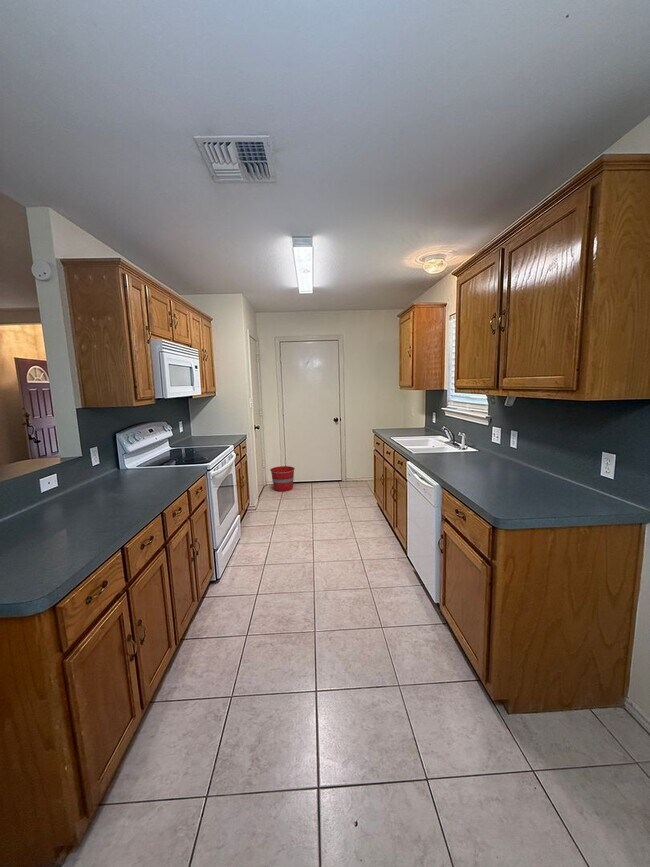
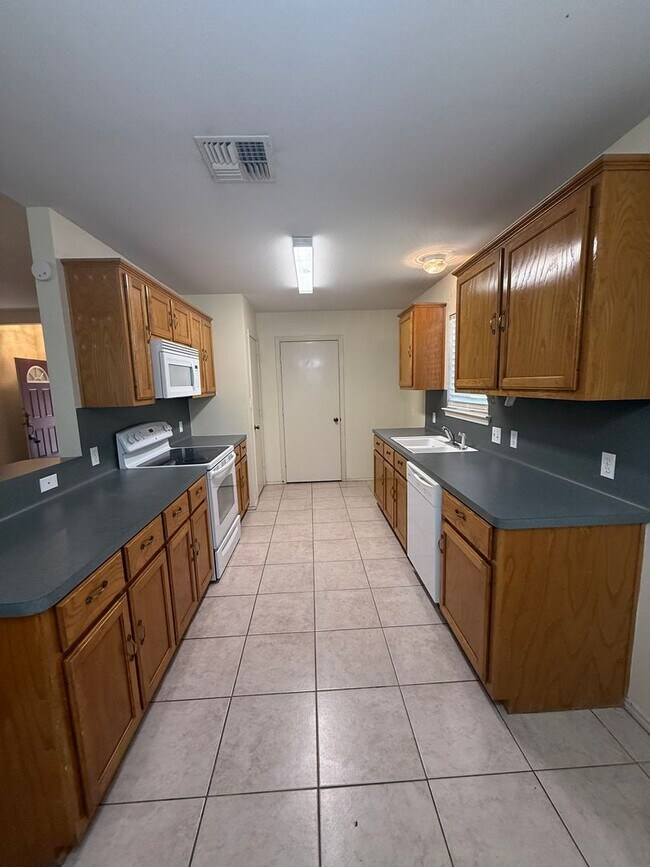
- bucket (282, 478)
